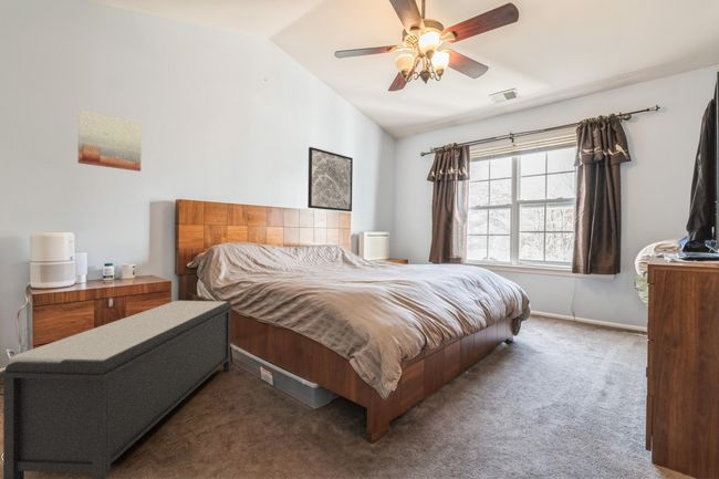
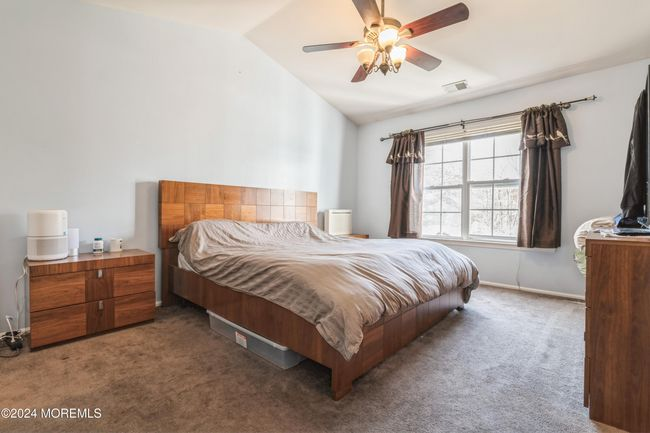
- wall art (331, 181)
- bench (152, 366)
- wall art (111, 142)
